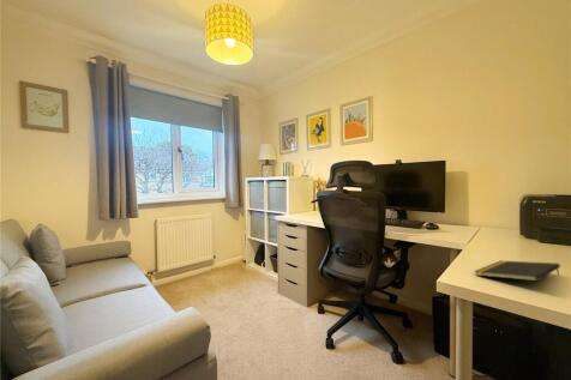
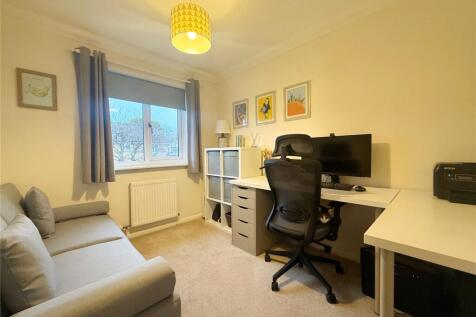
- notepad (516, 269)
